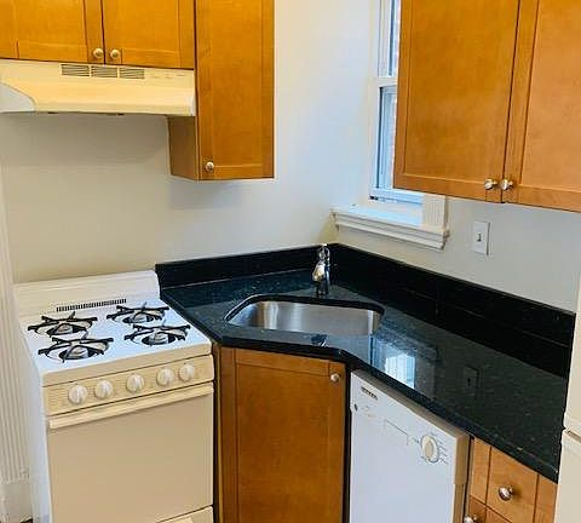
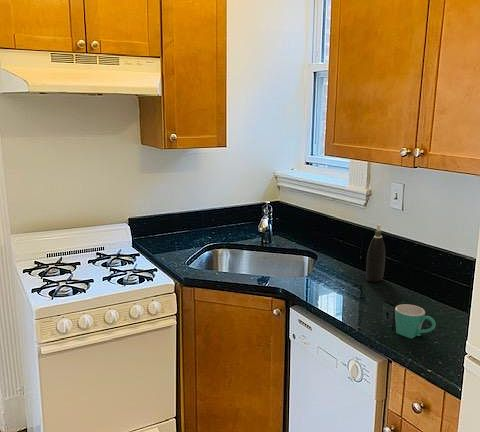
+ mug (414, 323)
+ soap dispenser (376, 252)
